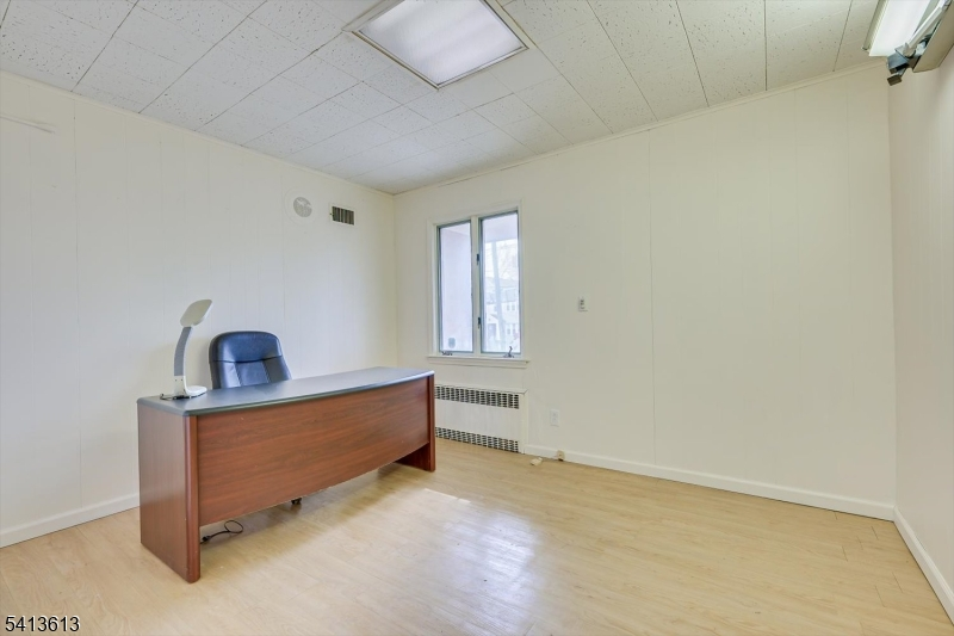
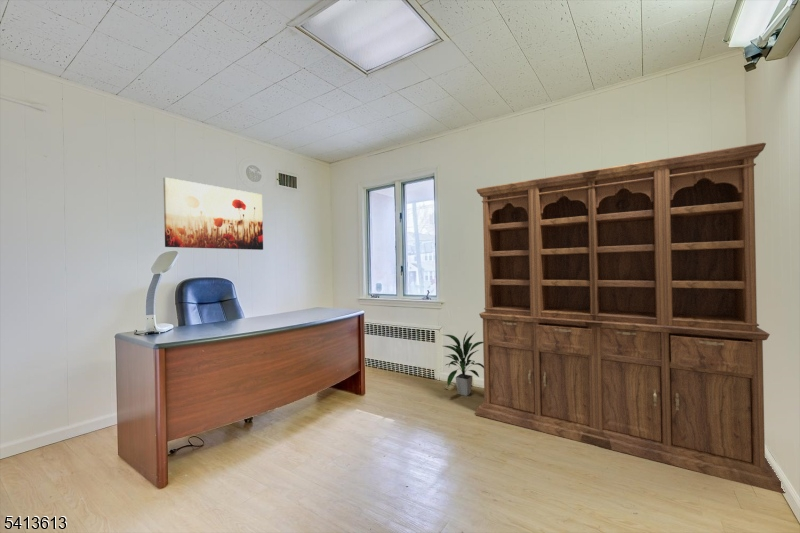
+ wall art (218, 217)
+ indoor plant (461, 361)
+ bookcase (597, 303)
